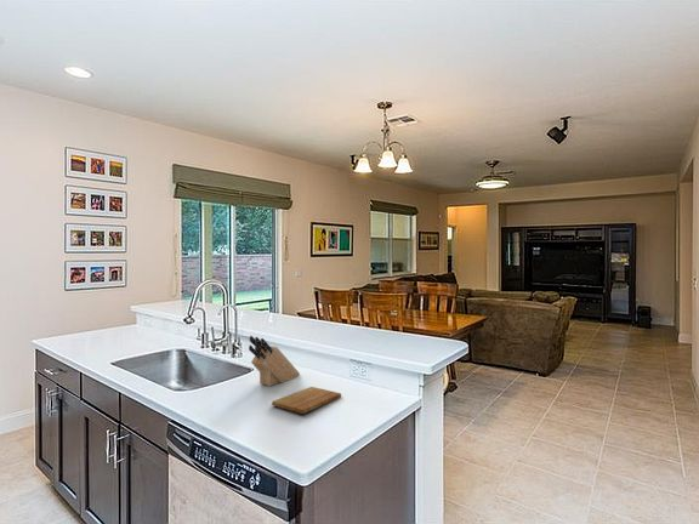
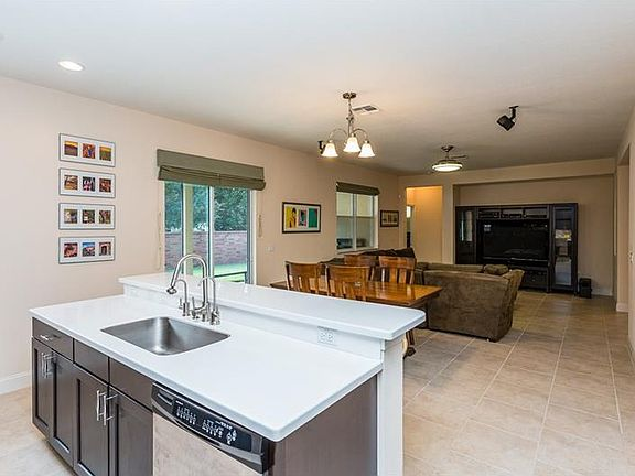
- cutting board (307, 399)
- knife block (273, 357)
